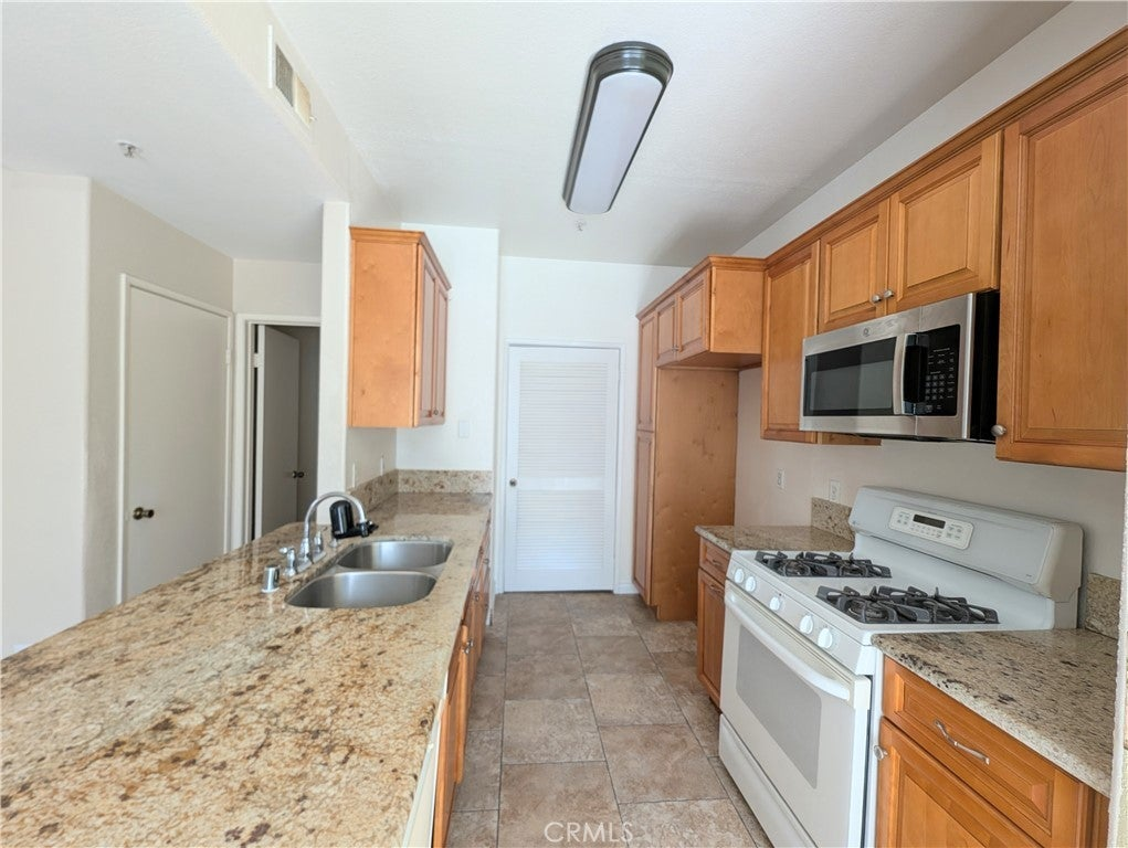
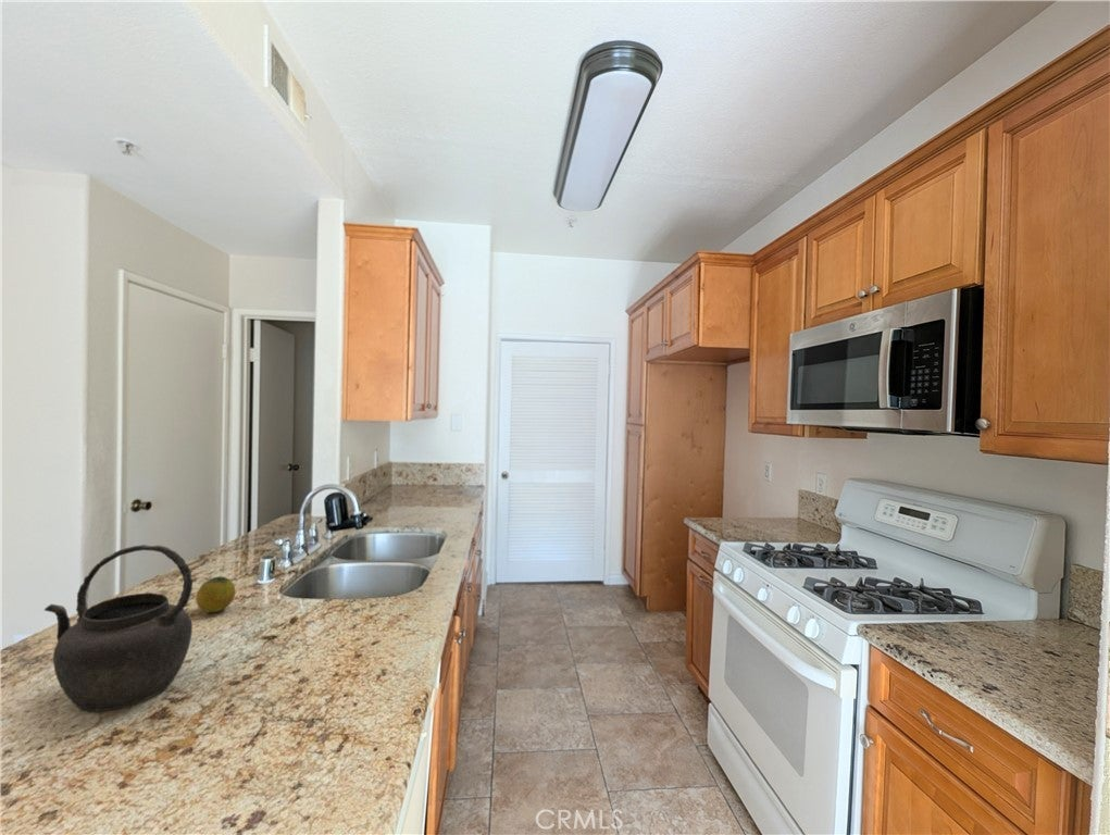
+ kettle (117, 618)
+ fruit (215, 594)
